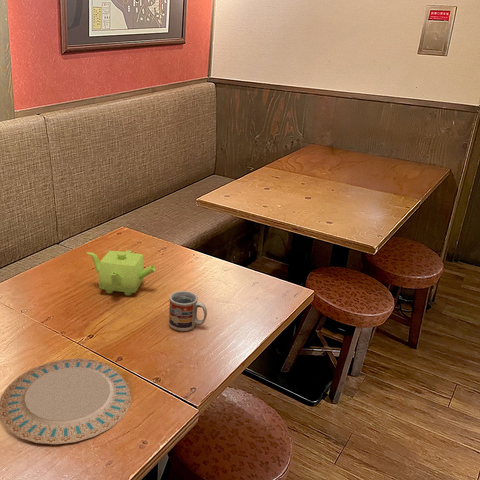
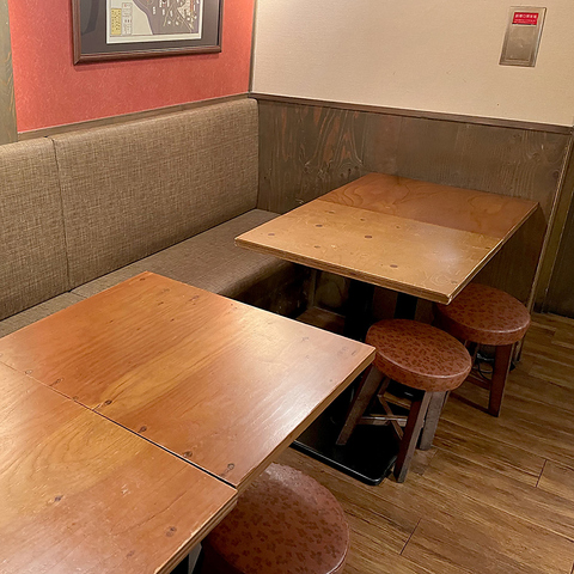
- cup (188, 311)
- chinaware (68, 394)
- teapot (120, 271)
